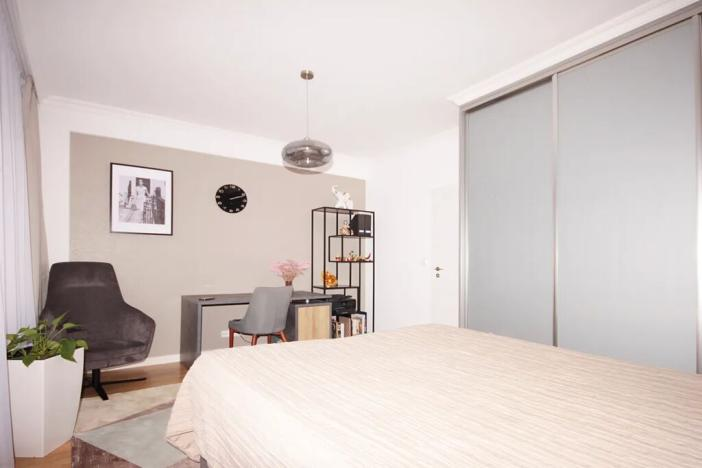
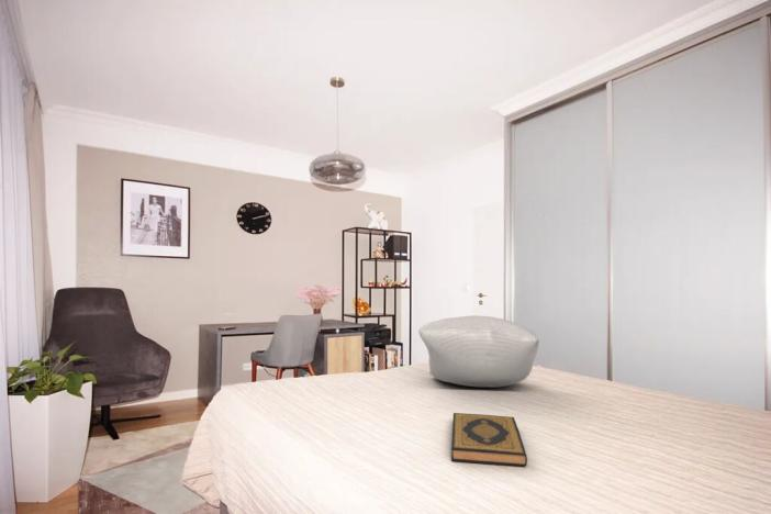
+ pillow (478, 351)
+ hardback book (485, 436)
